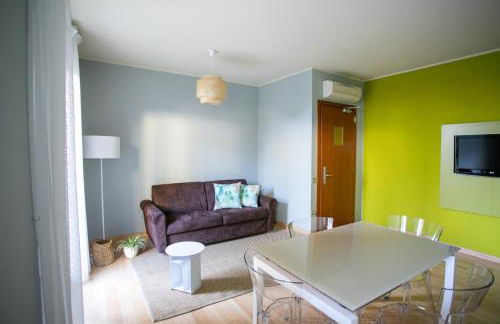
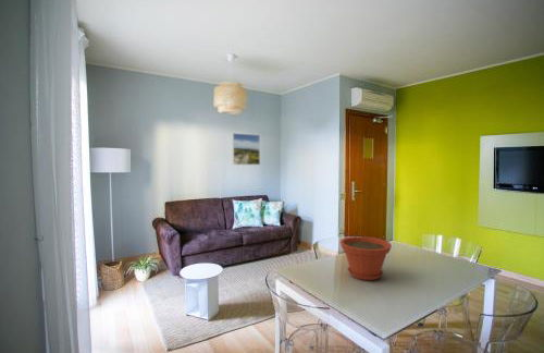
+ plant pot (364, 258)
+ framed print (246, 149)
